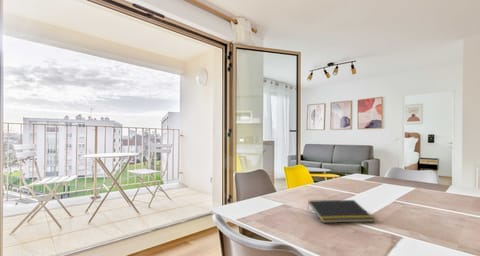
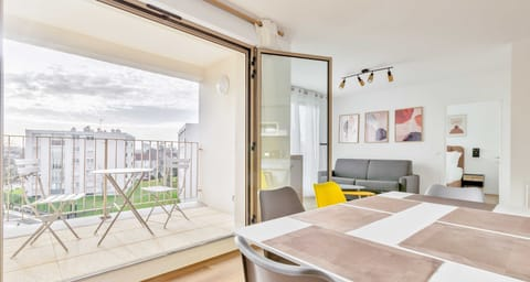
- notepad (339, 210)
